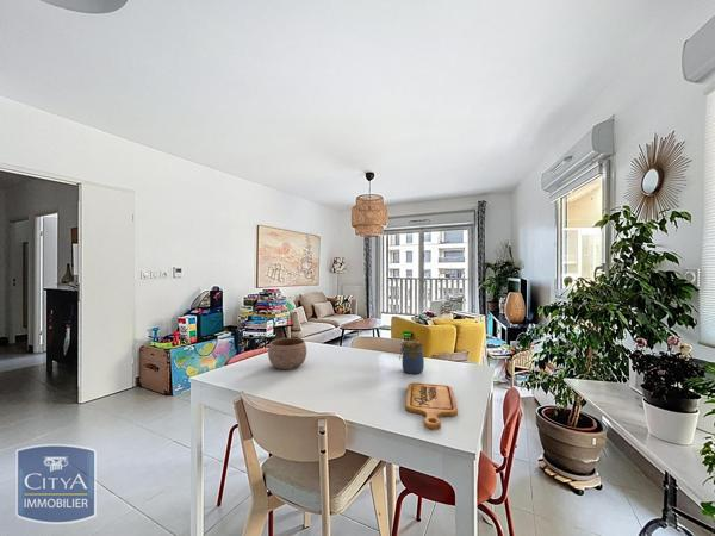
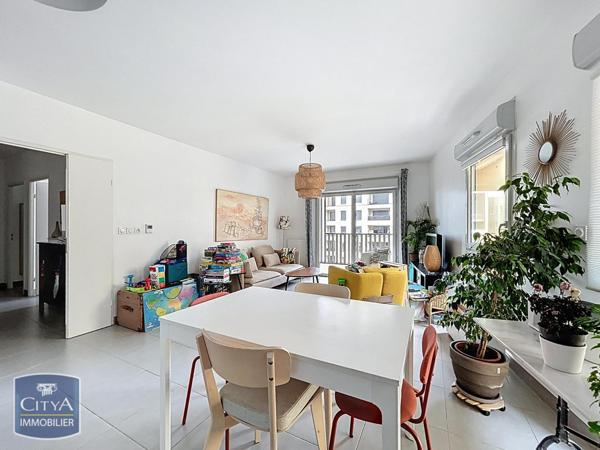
- bowl (287, 354)
- cutting board (430, 403)
- jar (411, 355)
